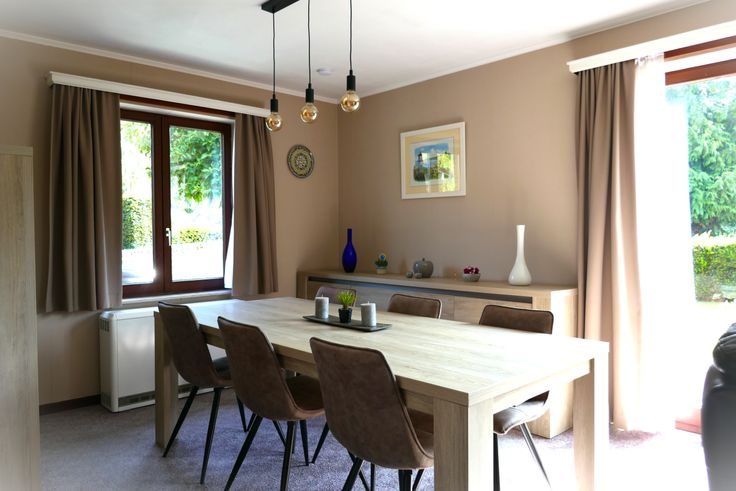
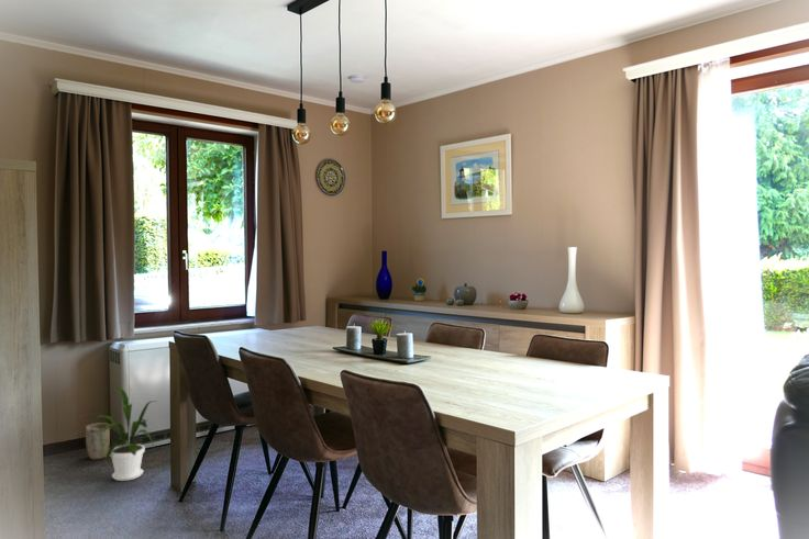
+ house plant (124, 434)
+ plant pot (98, 441)
